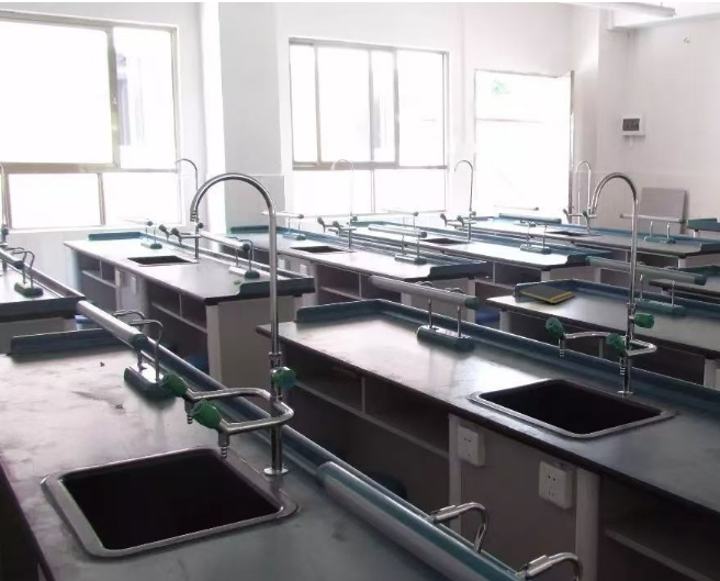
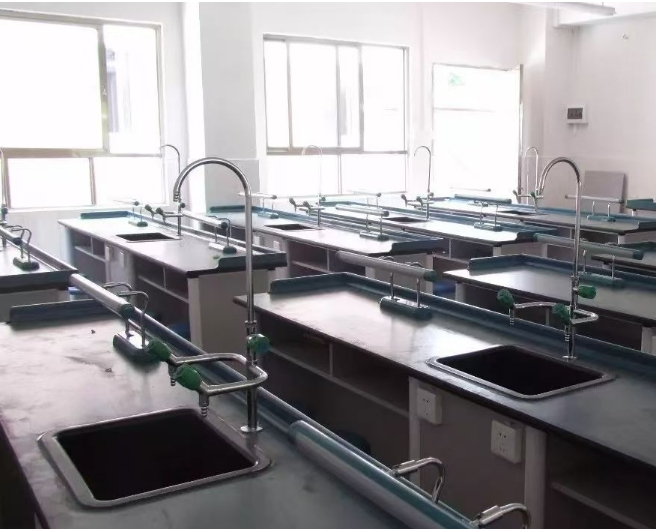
- notepad (547, 293)
